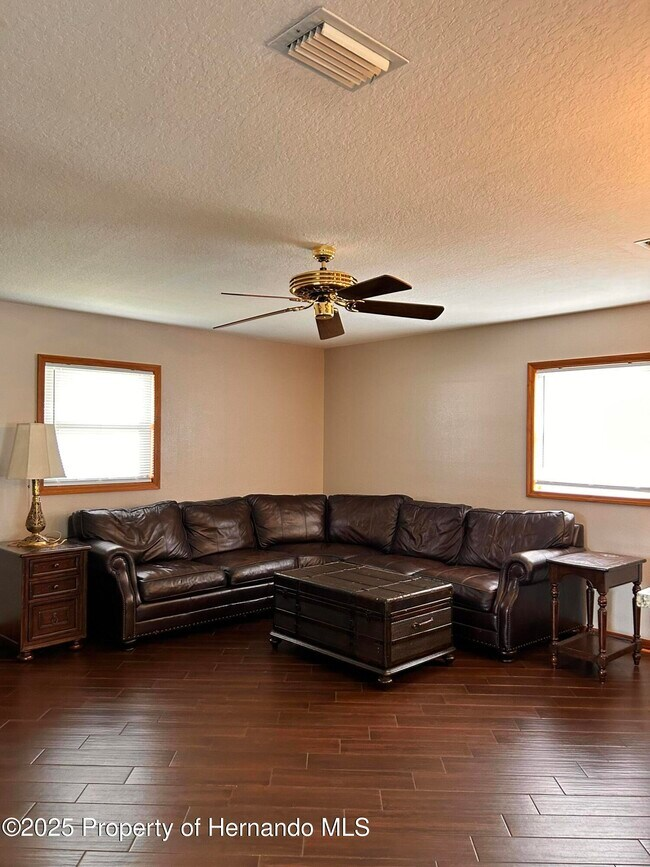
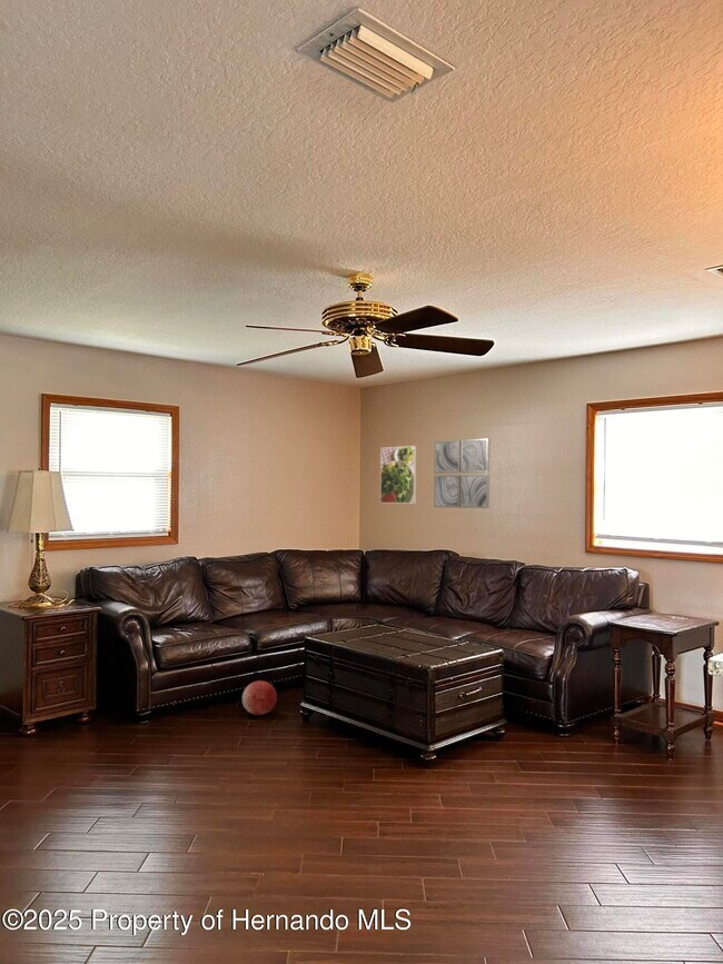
+ wall art (460, 475)
+ ball (258, 697)
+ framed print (397, 475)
